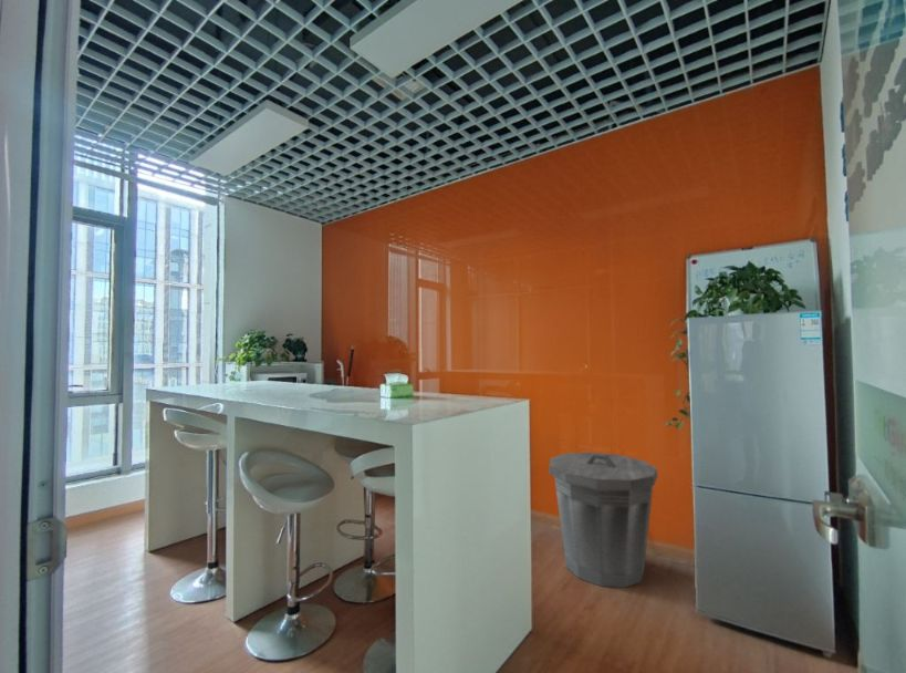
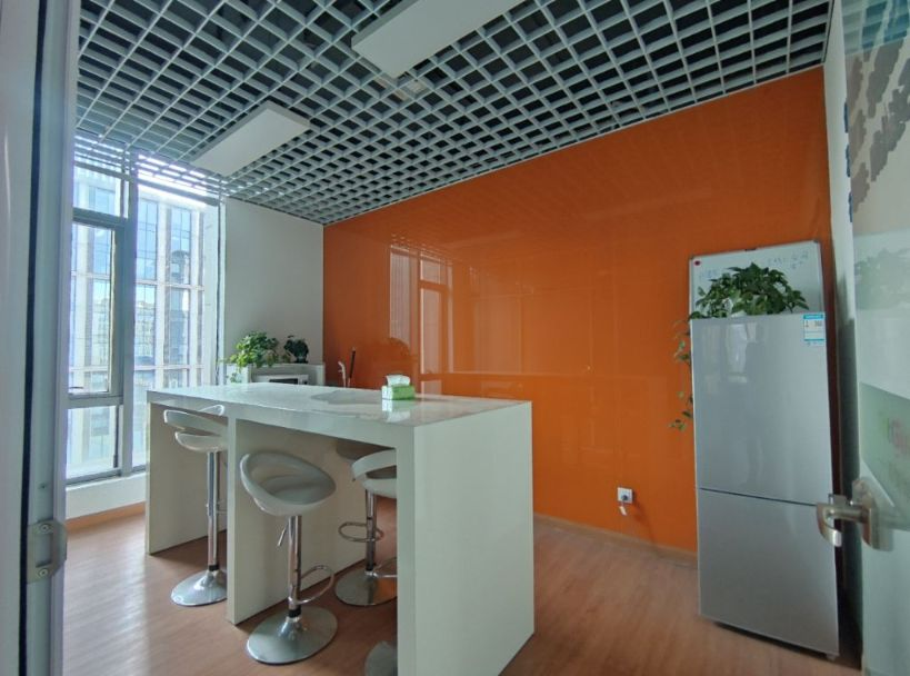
- trash can (602, 509)
